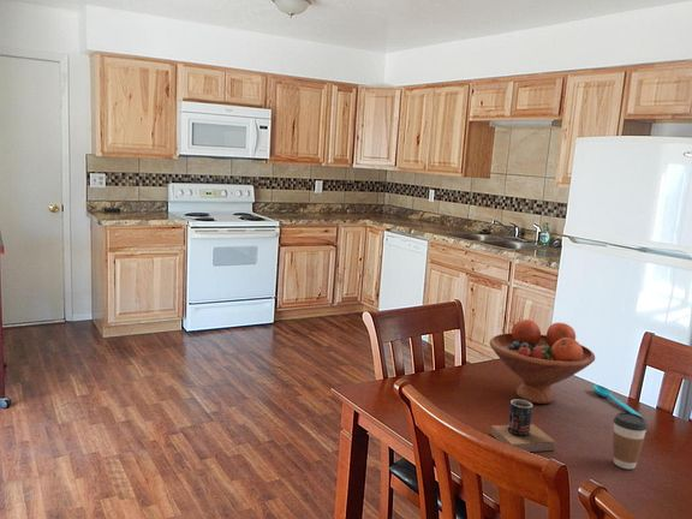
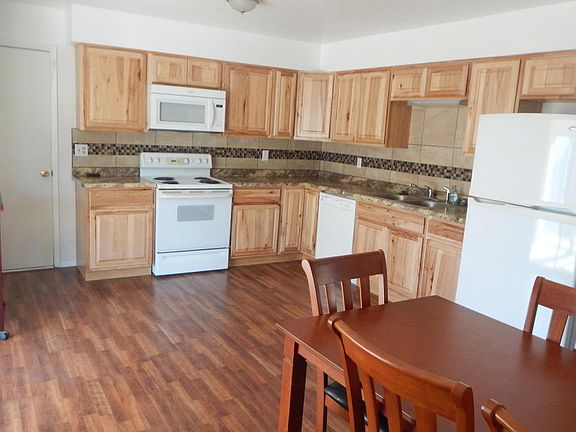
- spoon (615, 400)
- fruit bowl (539, 362)
- mug (524, 422)
- coffee cup (627, 441)
